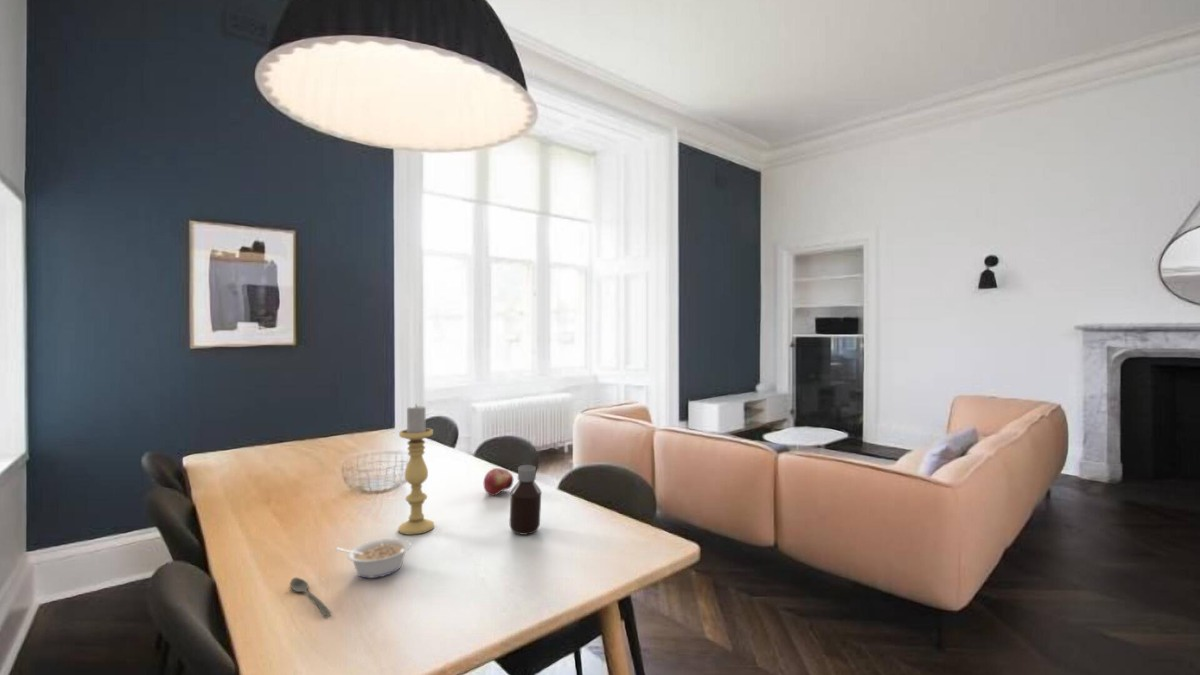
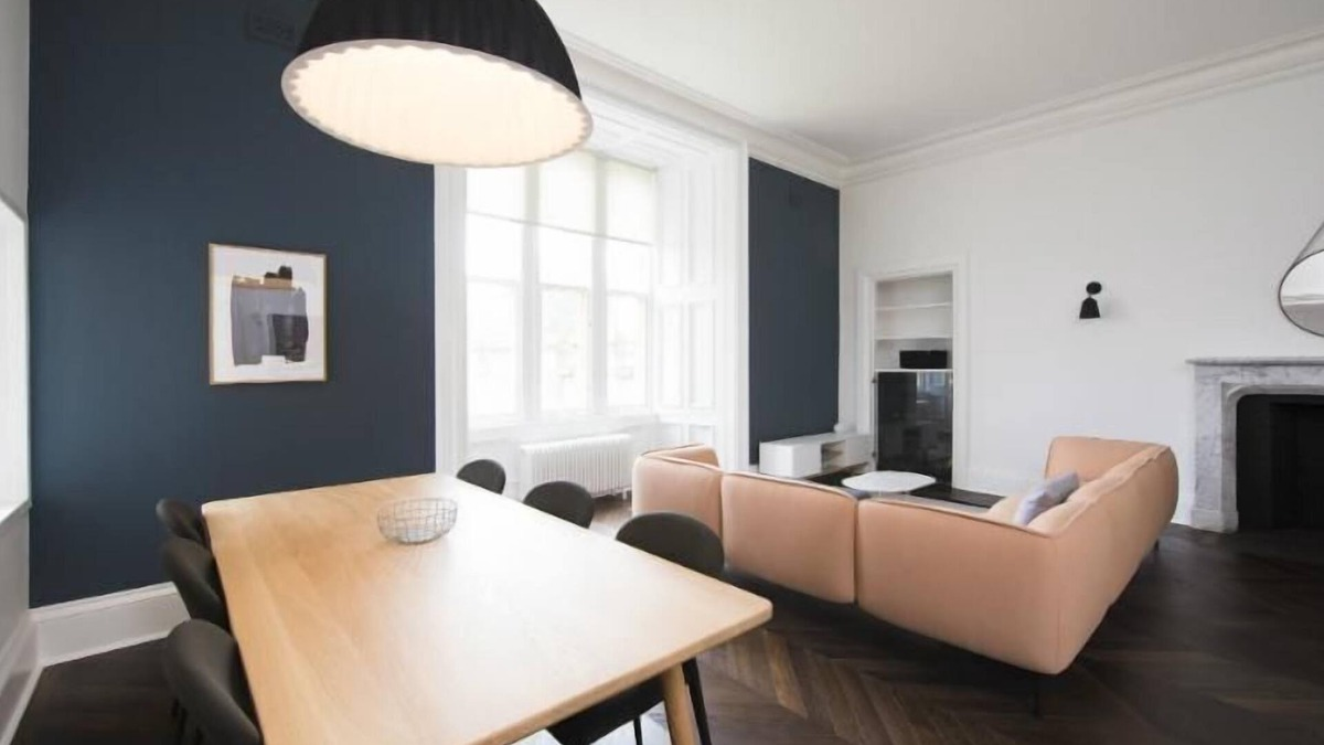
- legume (377, 558)
- spoon (310, 595)
- bottle (525, 498)
- fruit (498, 480)
- candle holder (416, 466)
